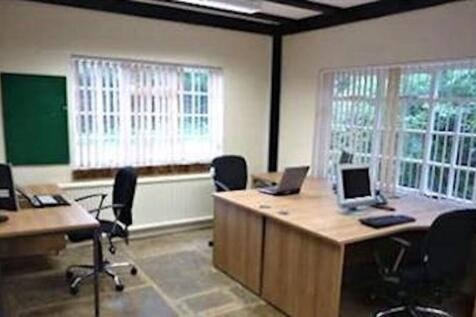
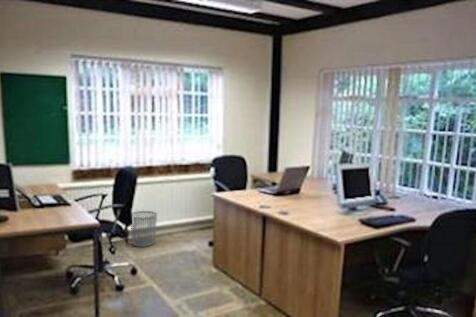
+ waste bin (143, 228)
